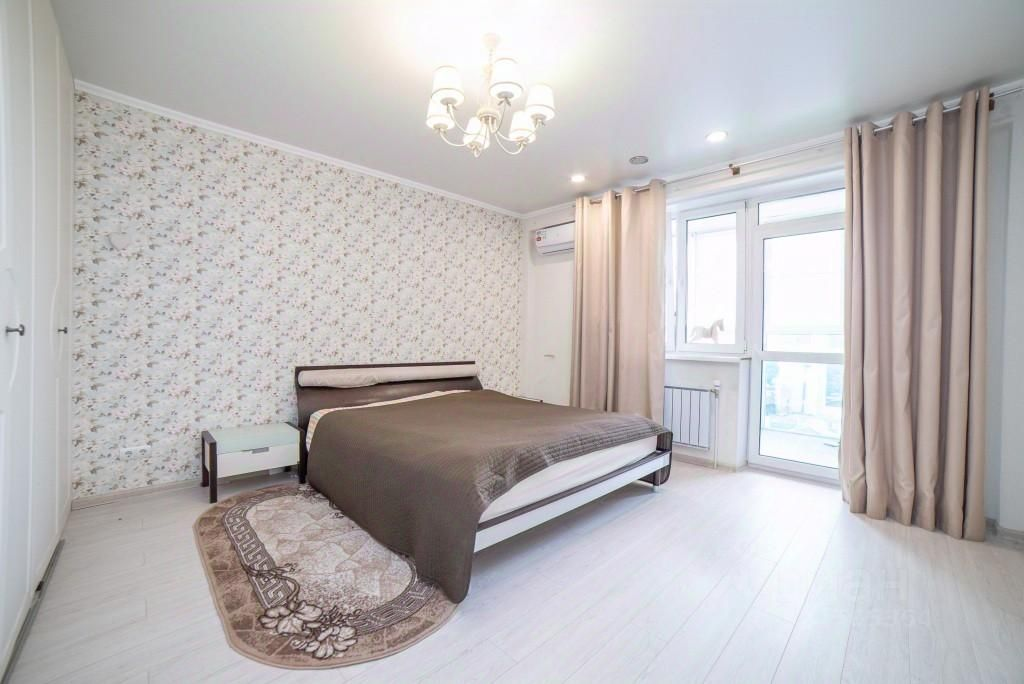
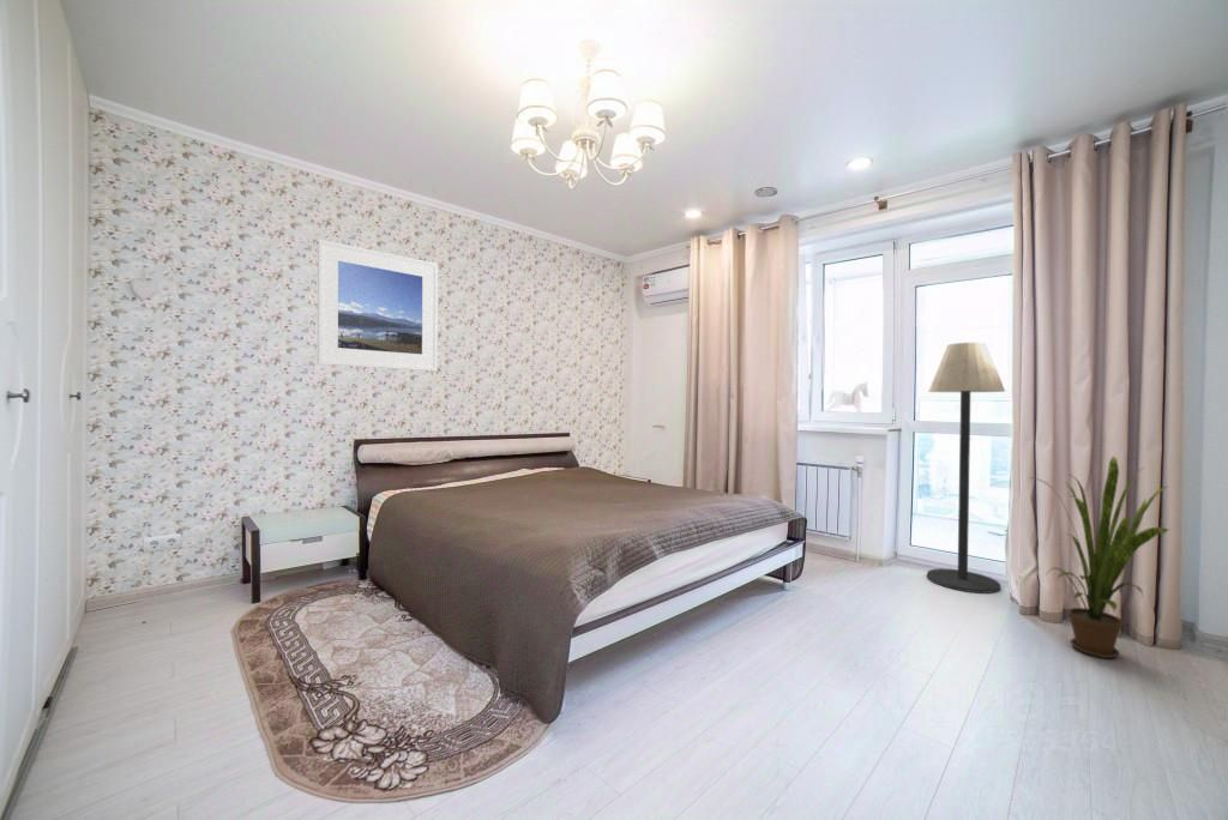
+ floor lamp (964, 463)
+ house plant (1092, 551)
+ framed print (381, 309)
